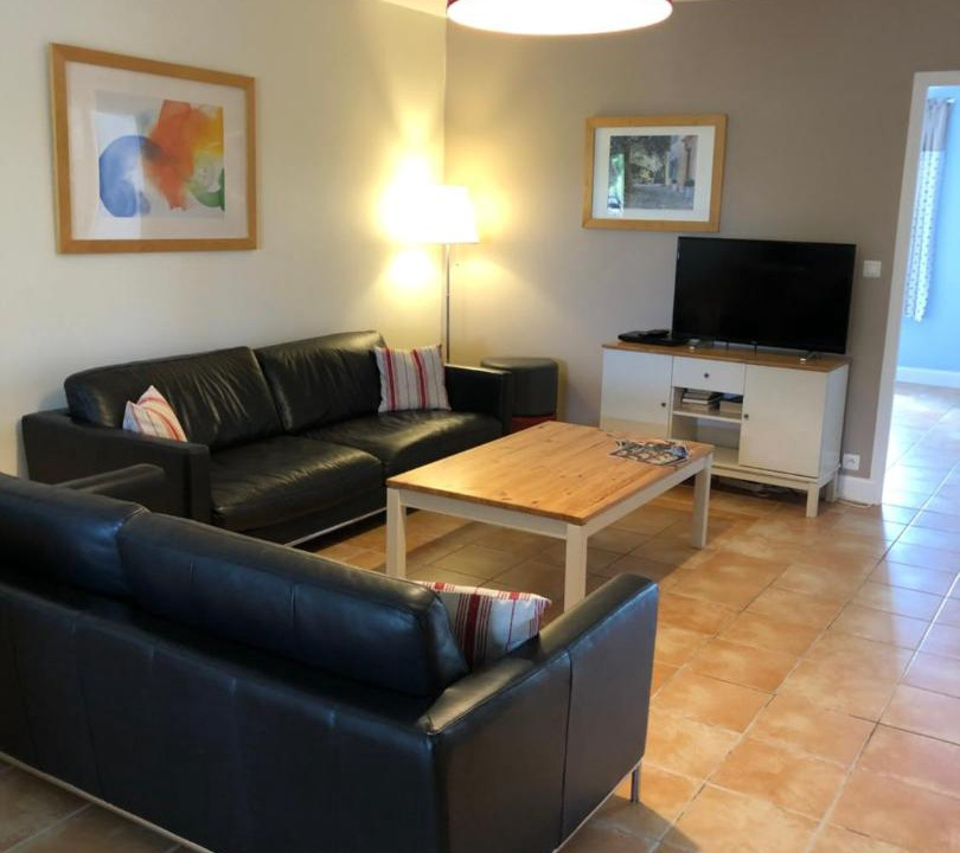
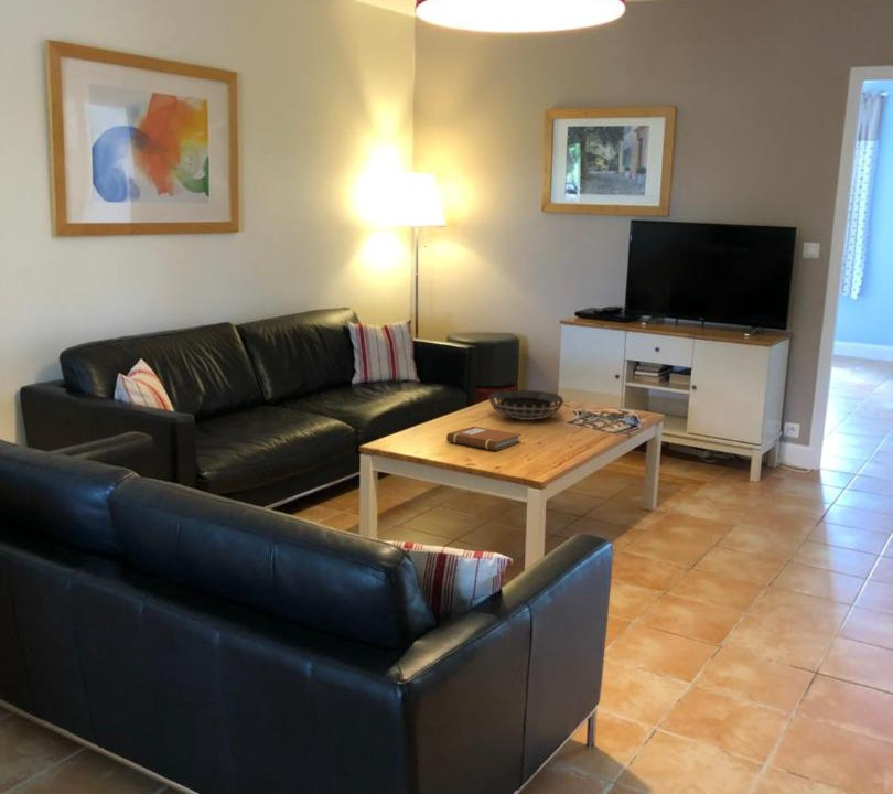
+ notebook (482, 438)
+ decorative bowl (525, 406)
